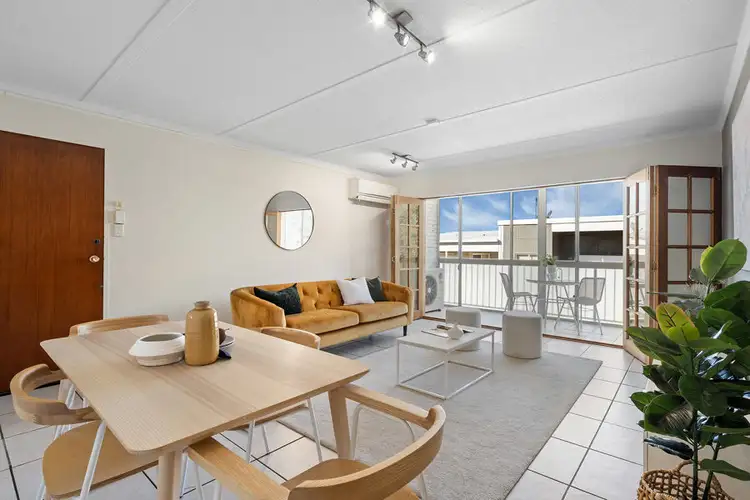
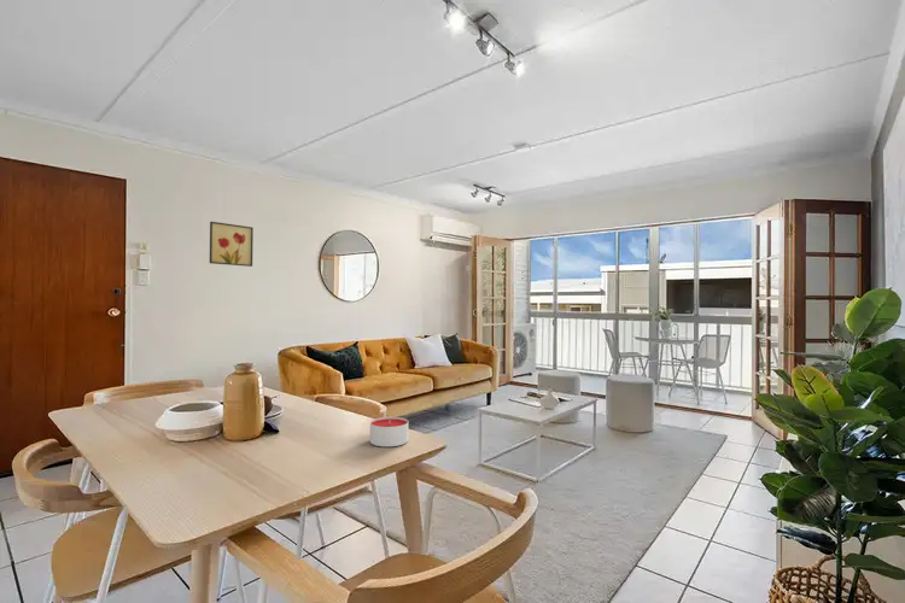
+ wall art (230, 245)
+ candle (389, 429)
